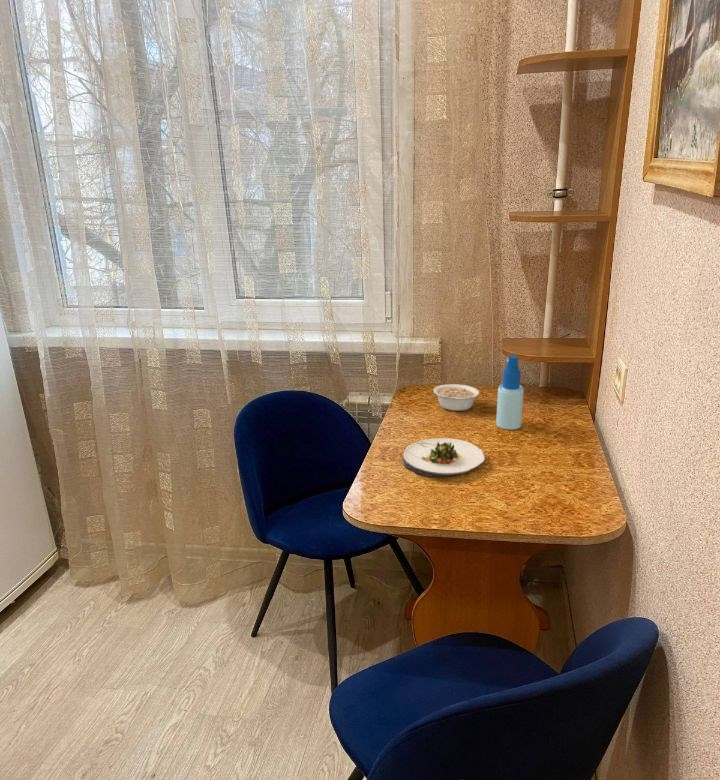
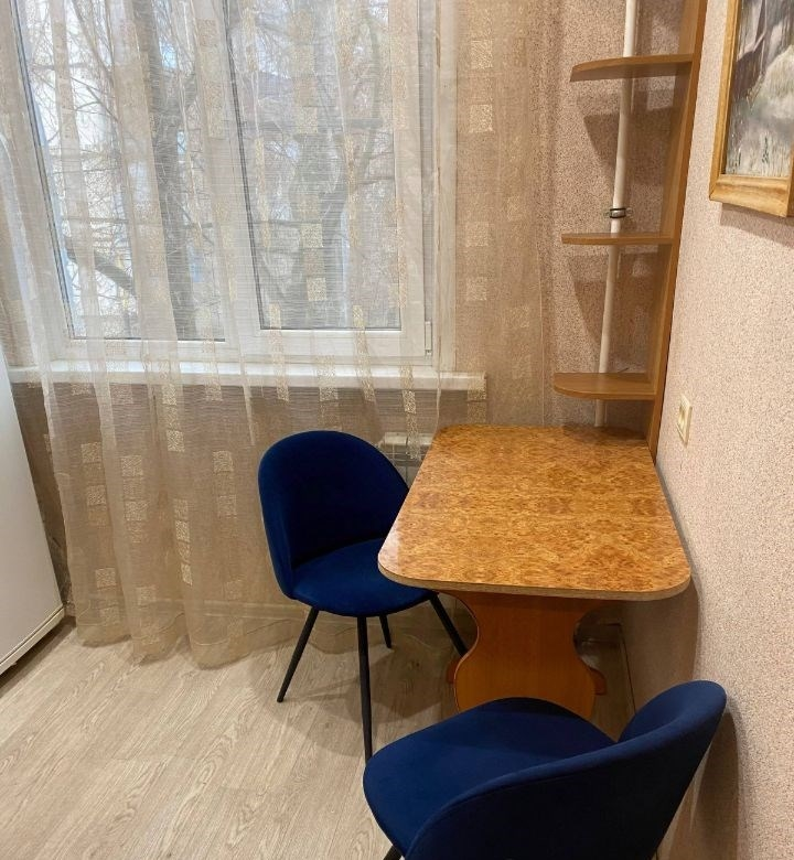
- legume (457, 397)
- spray bottle (510, 391)
- salad plate (442, 451)
